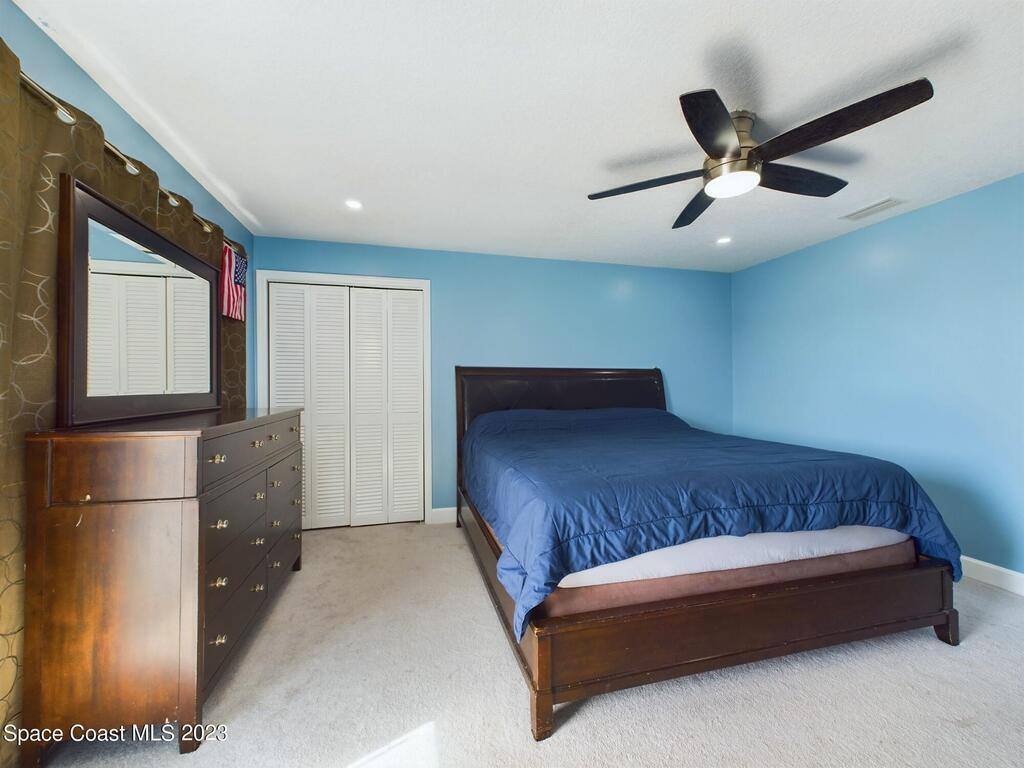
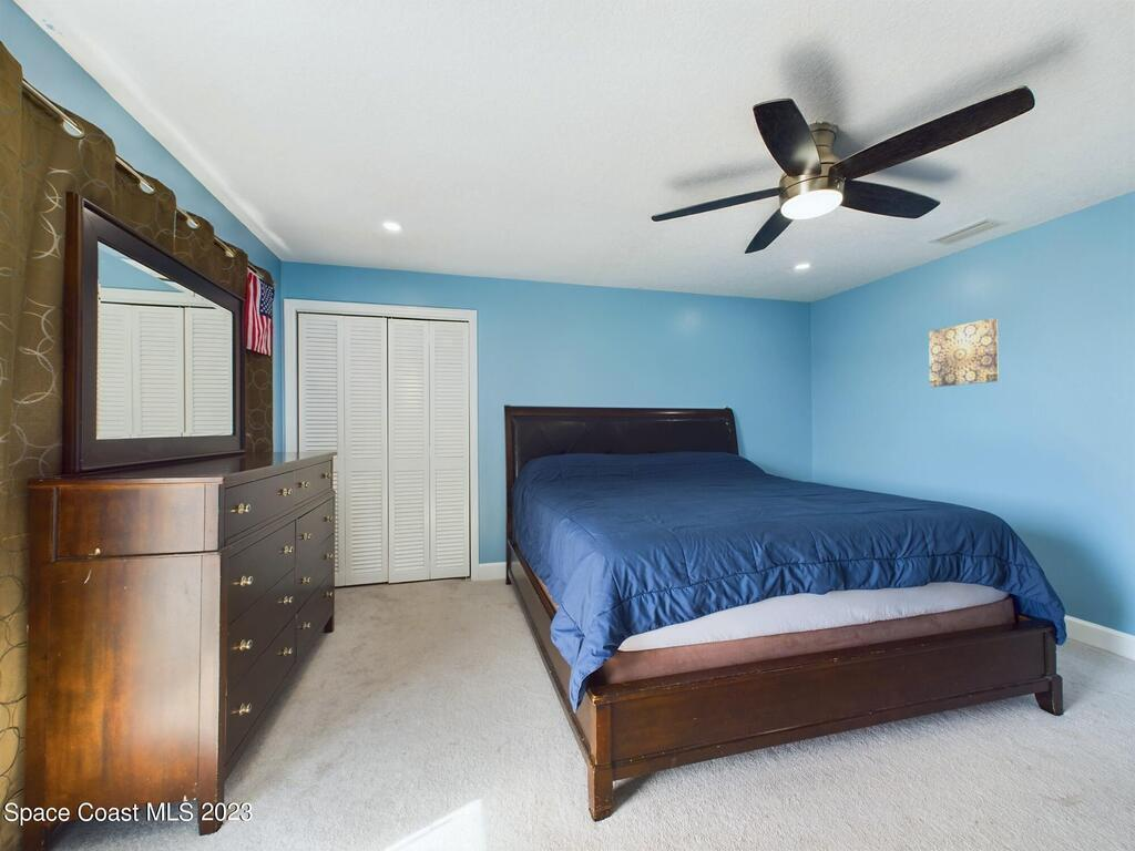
+ wall art (961, 355)
